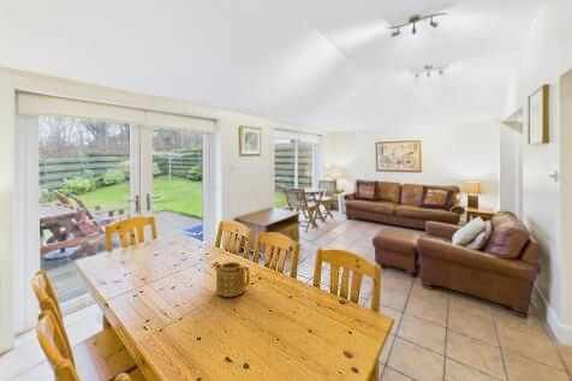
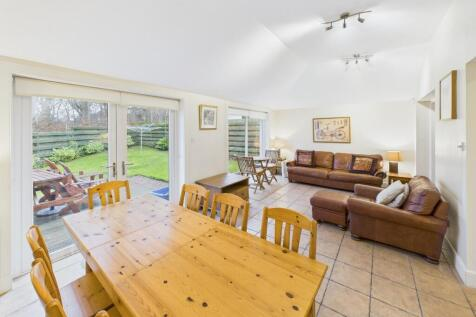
- teapot (230, 276)
